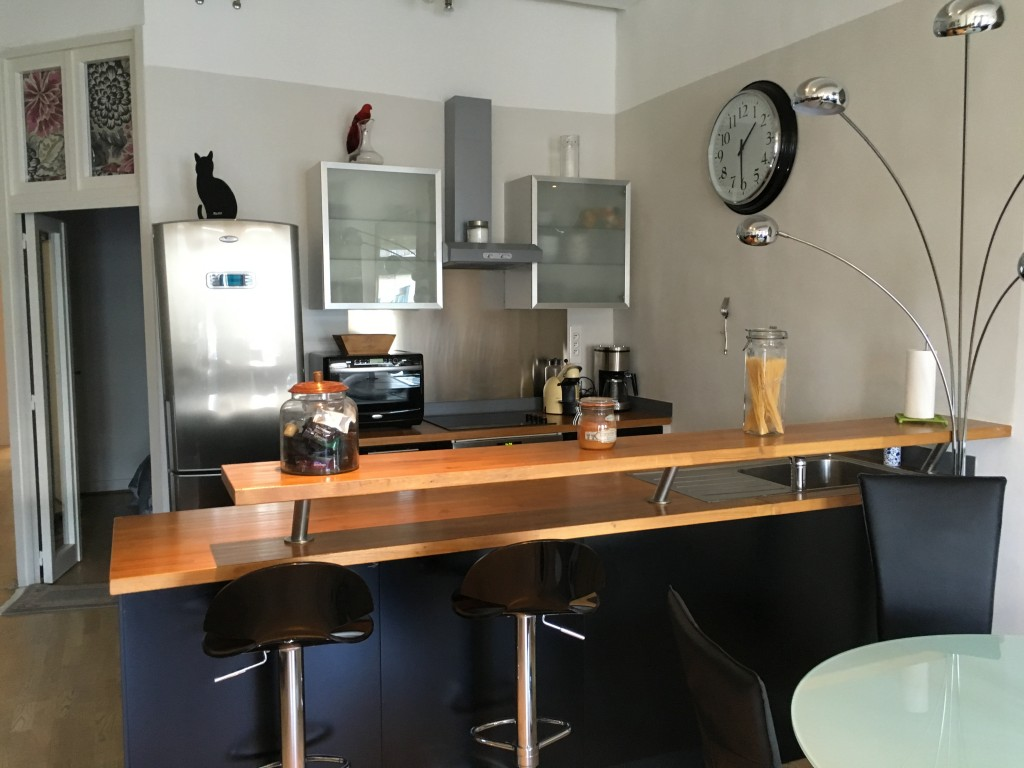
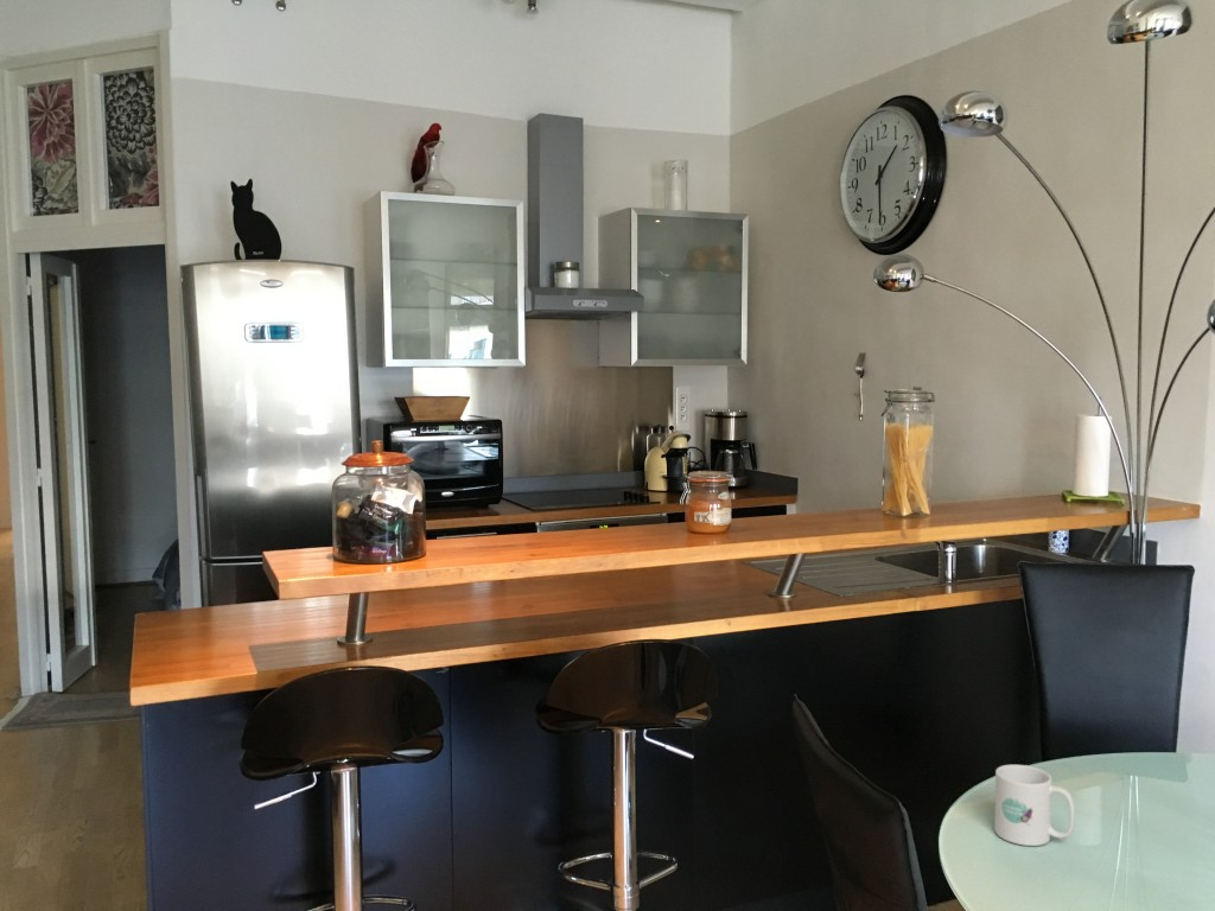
+ mug (1035, 807)
